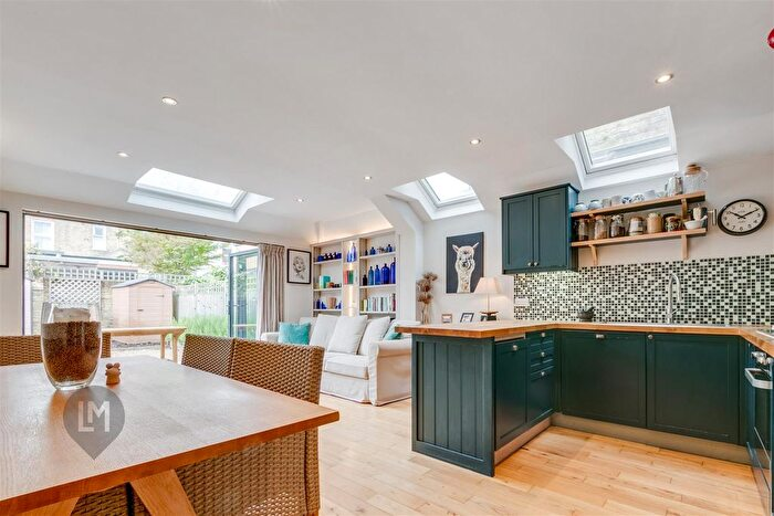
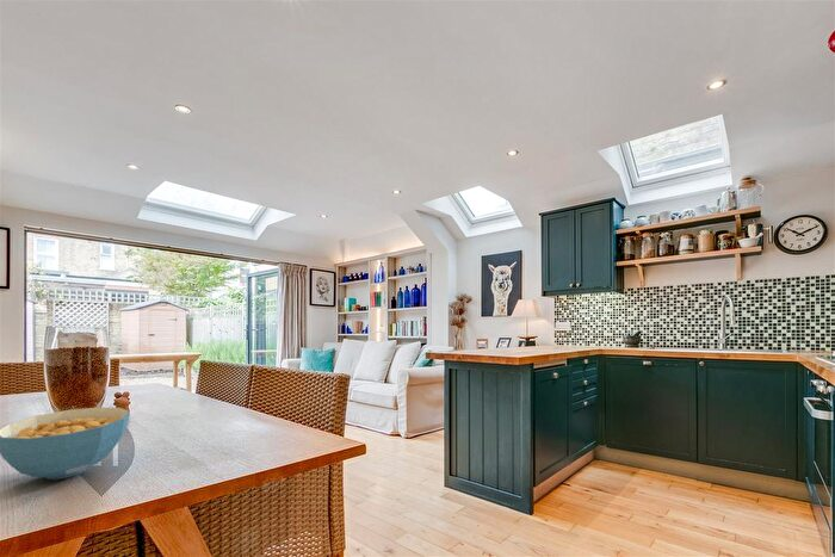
+ cereal bowl (66, 446)
